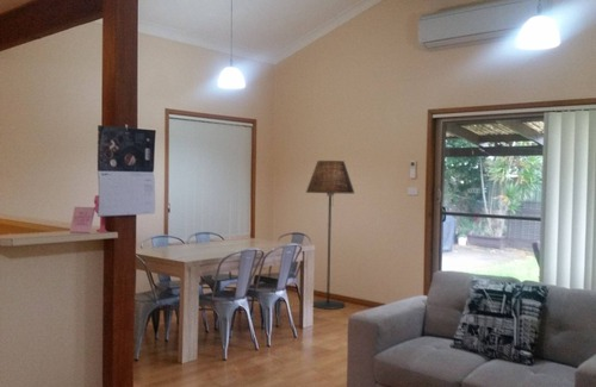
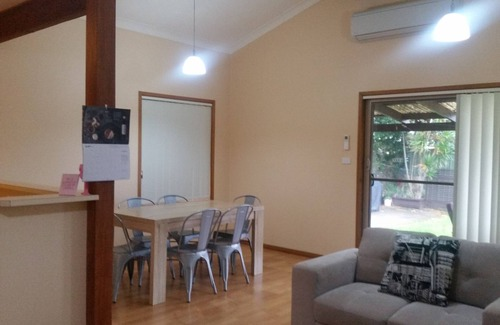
- floor lamp (329, 232)
